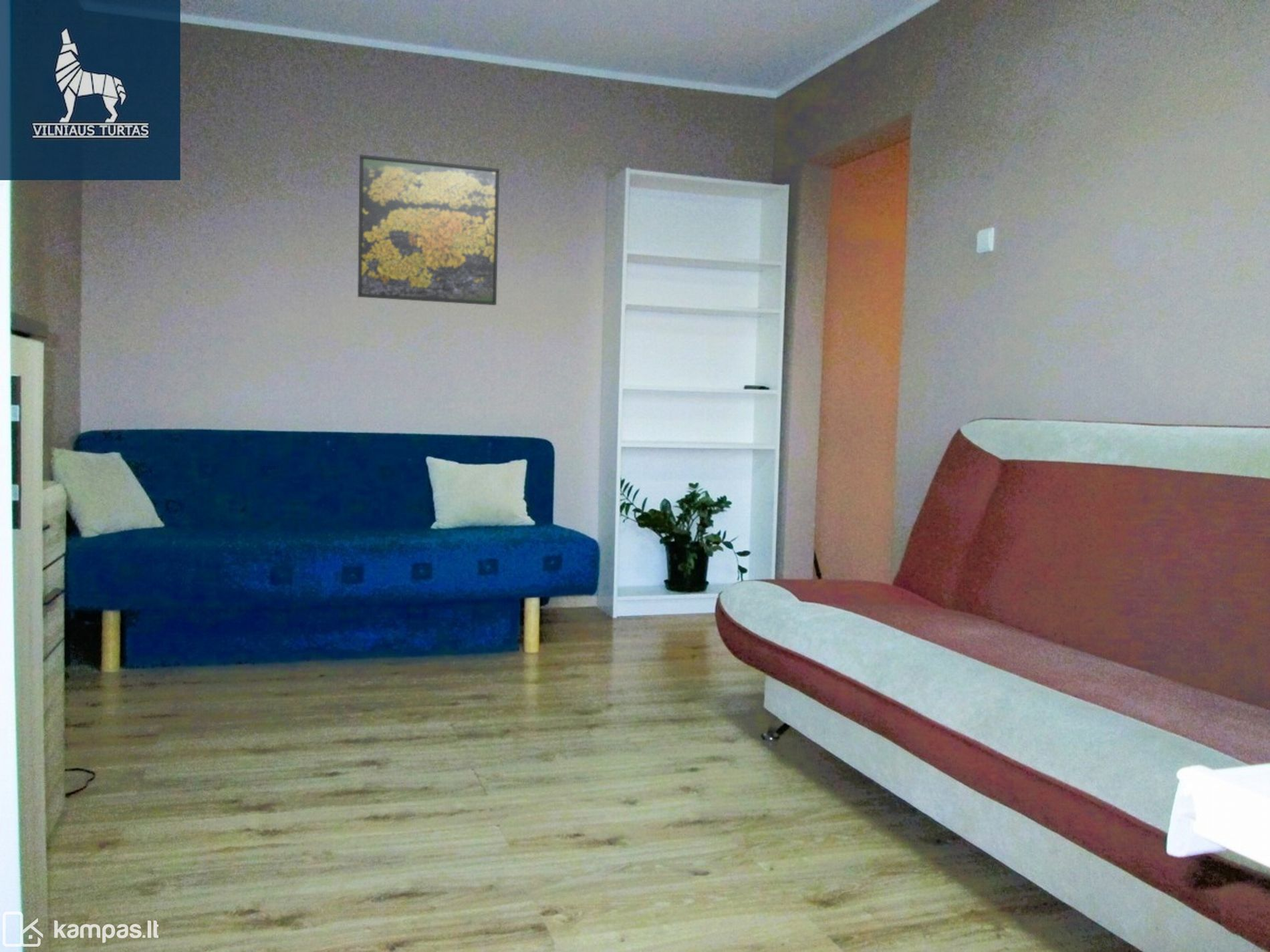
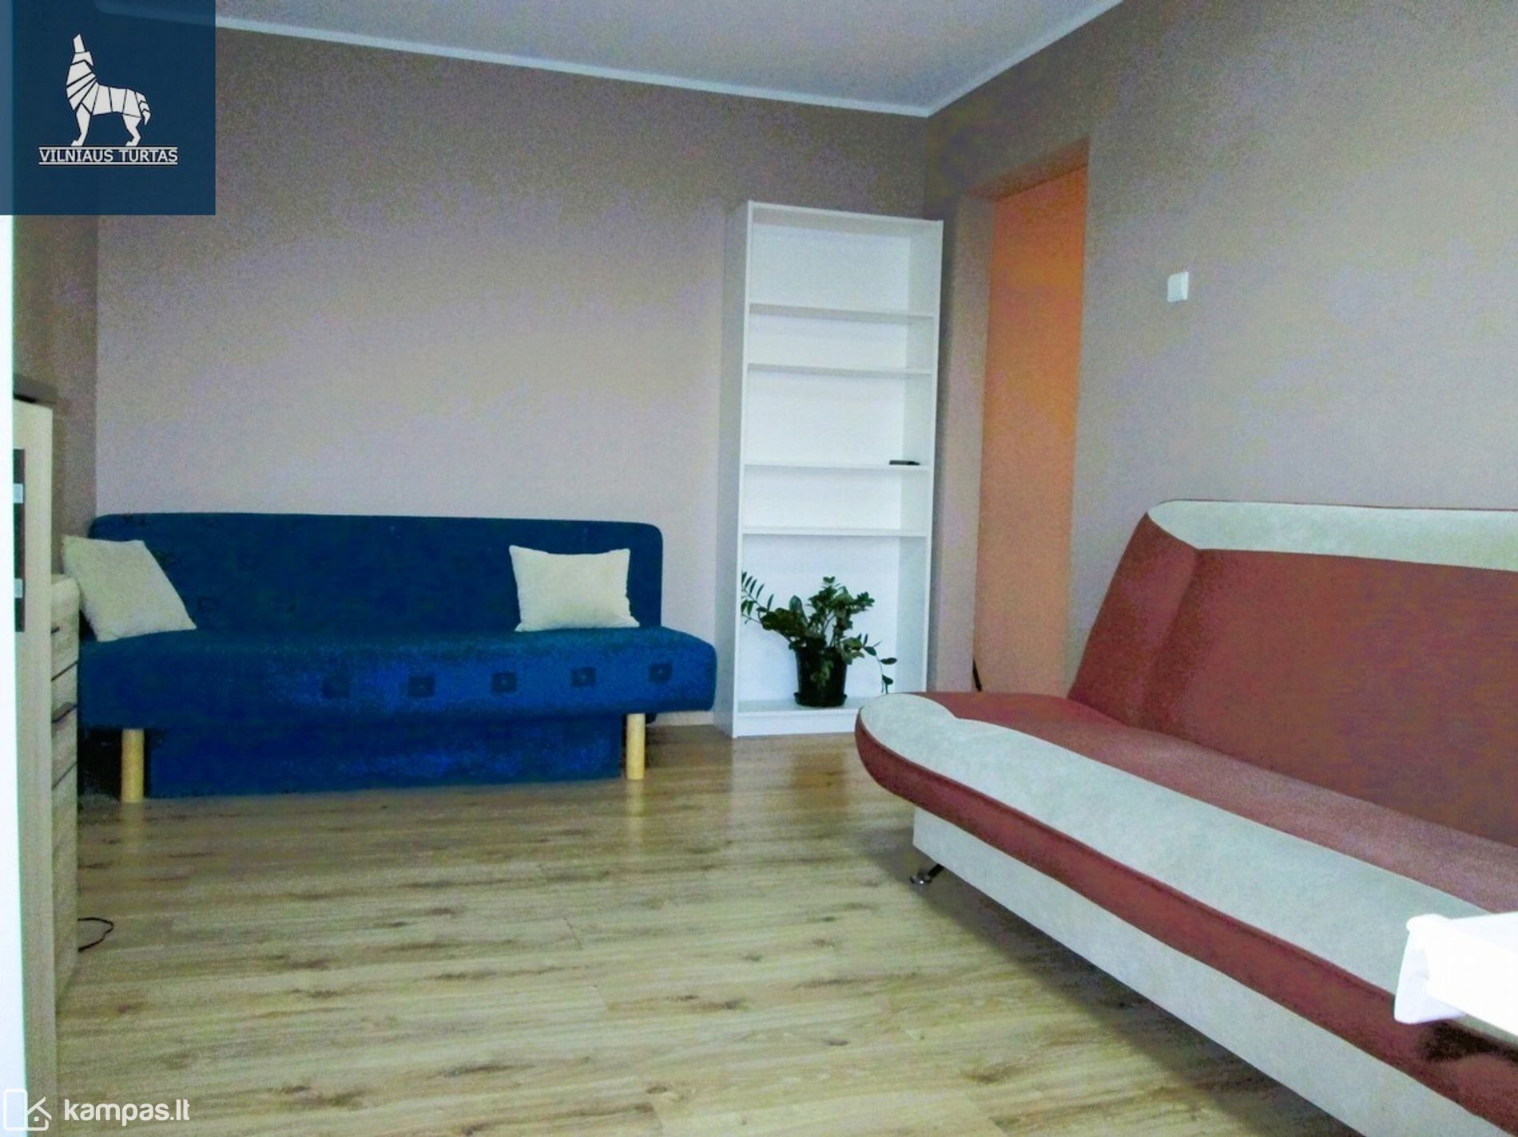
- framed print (429, 232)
